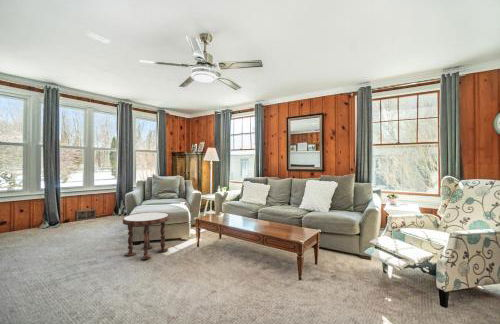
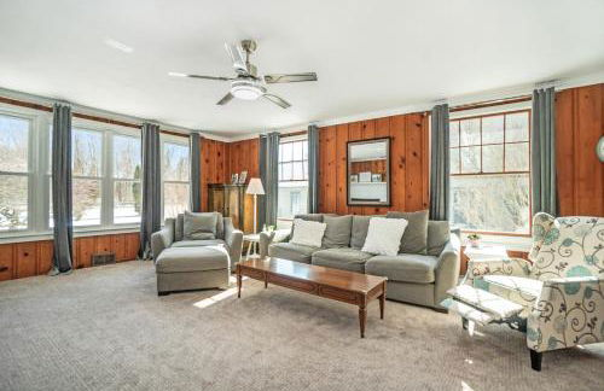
- side table (146, 234)
